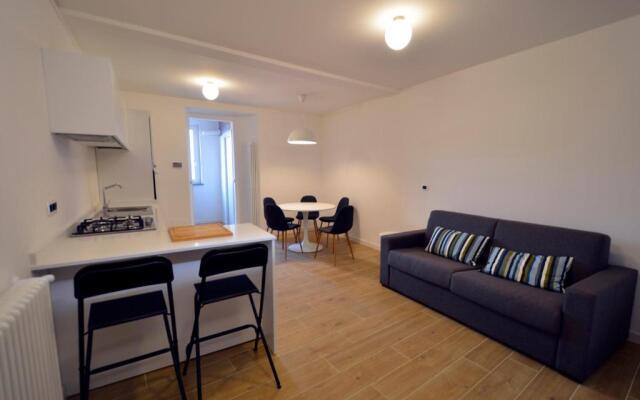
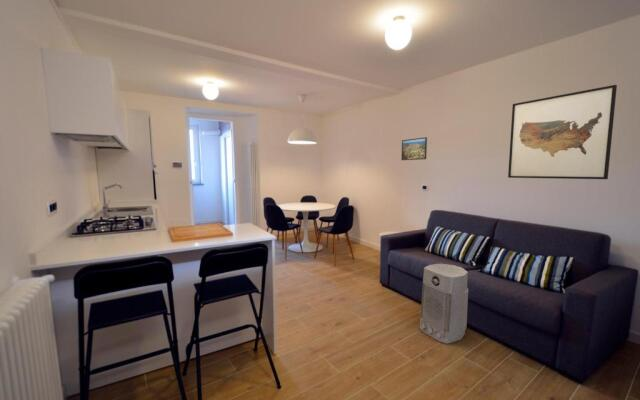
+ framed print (413, 149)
+ wall art (555, 137)
+ air purifier (445, 300)
